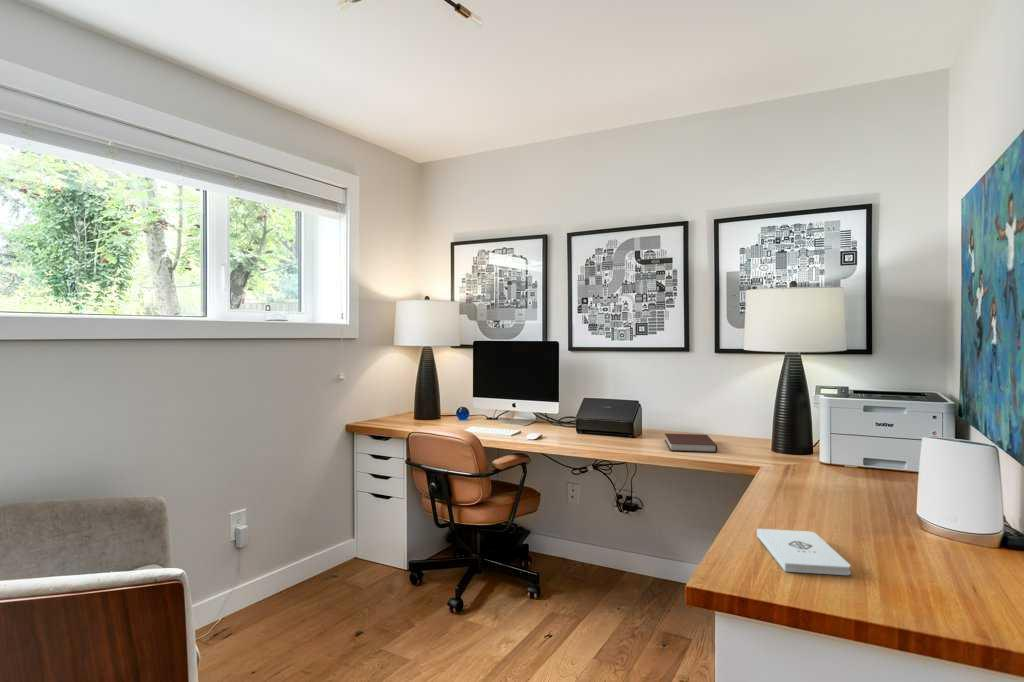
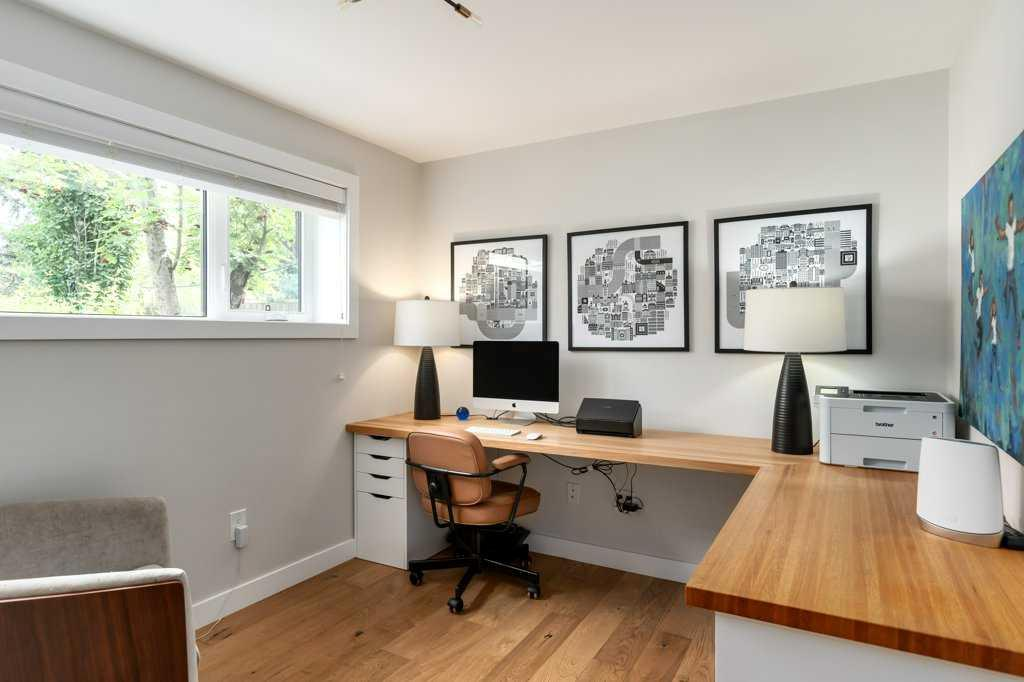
- notepad (800, 550)
- notebook (689, 442)
